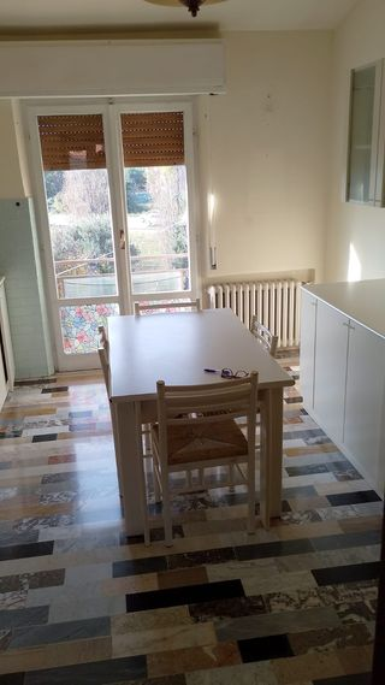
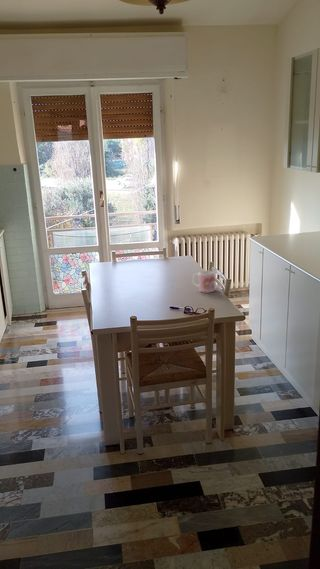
+ mug (204, 281)
